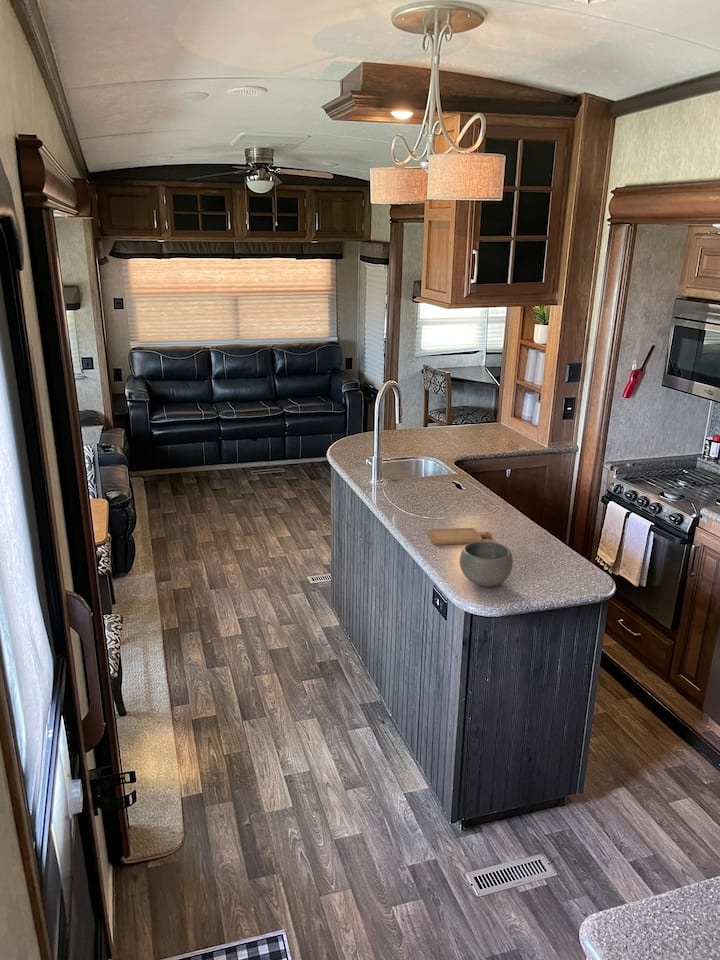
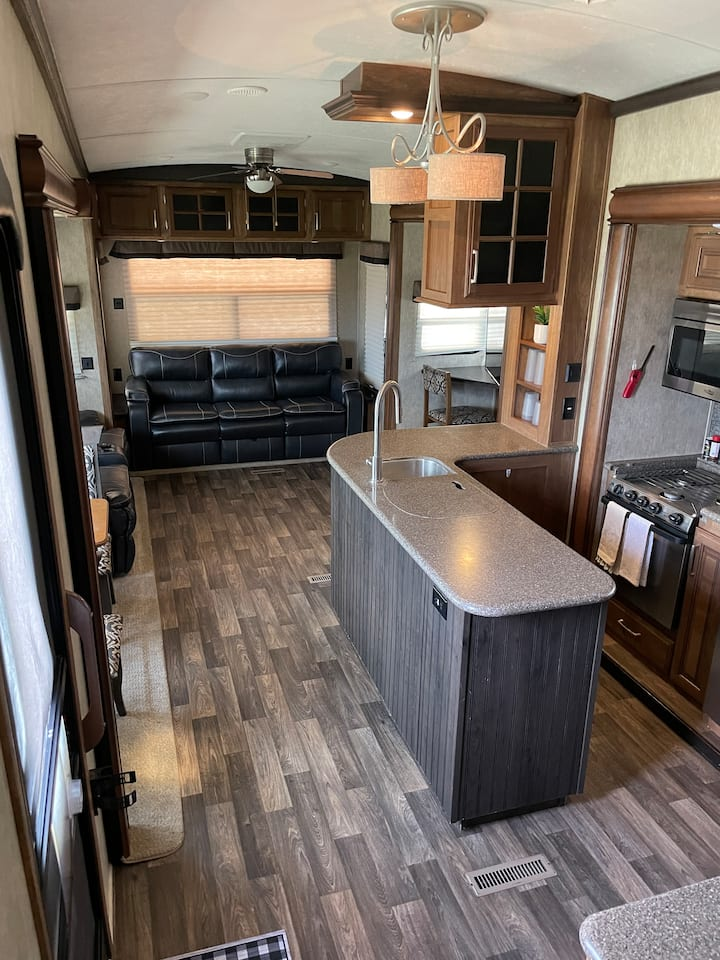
- bowl (485, 566)
- chopping board (460, 535)
